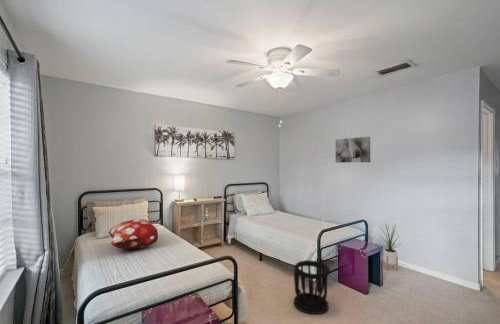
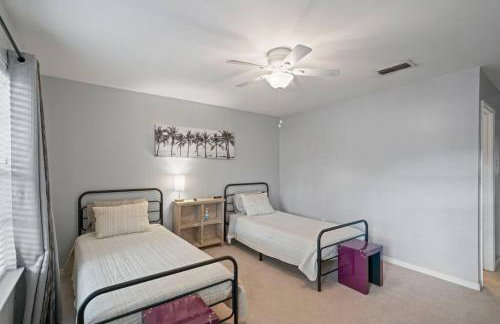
- wall art (351, 150)
- wastebasket (311, 285)
- decorative pillow (132, 233)
- house plant (390, 244)
